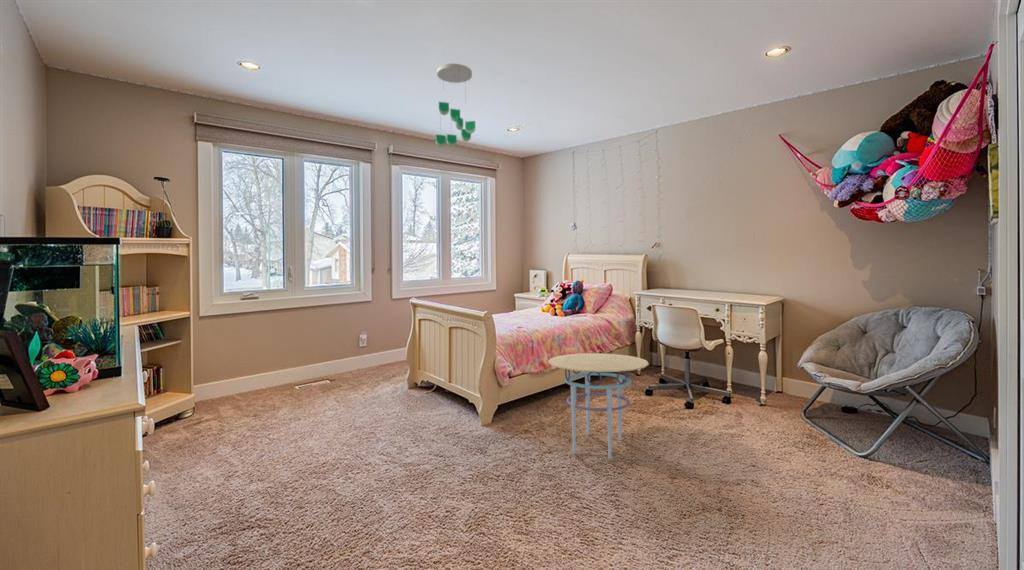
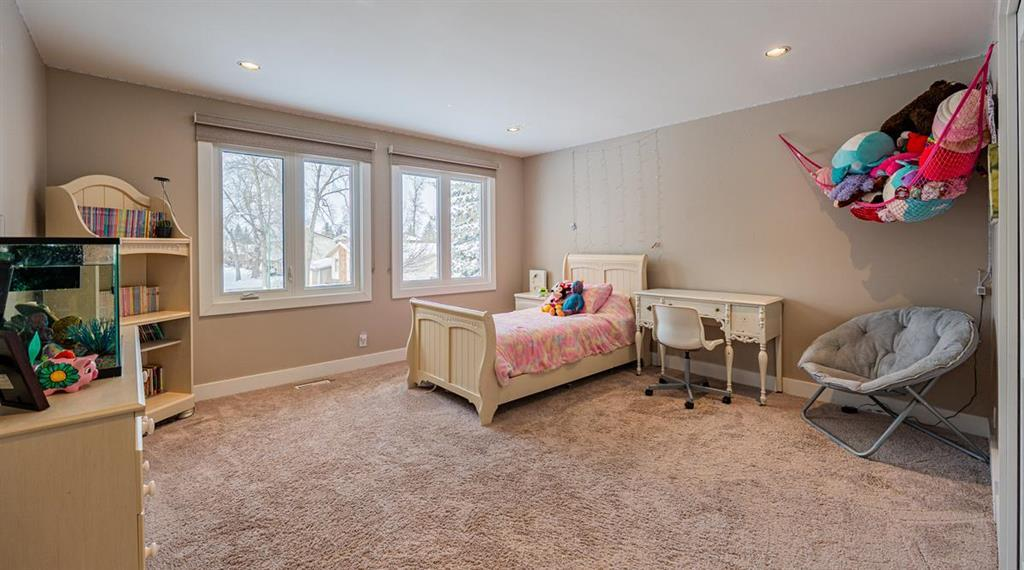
- side table (597, 408)
- ceiling mobile (455, 109)
